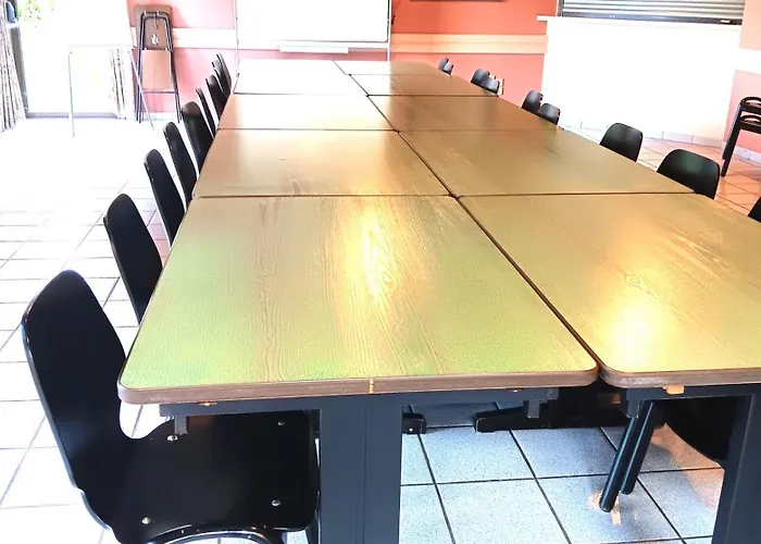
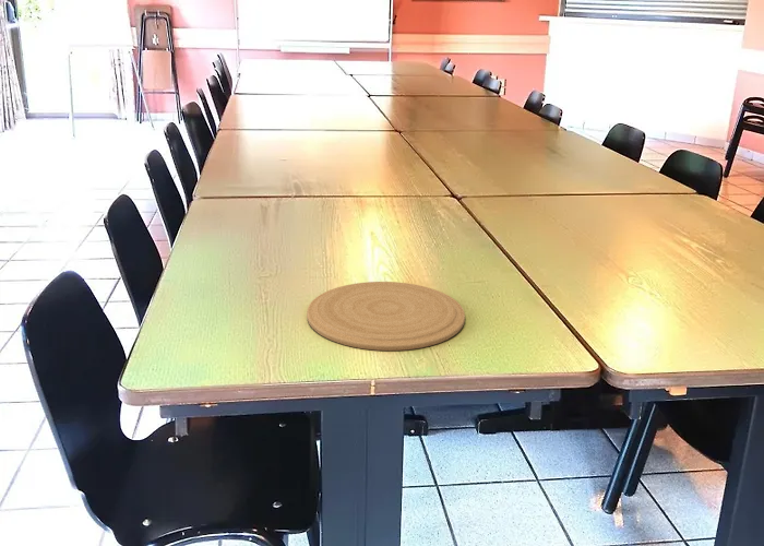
+ plate (385, 311)
